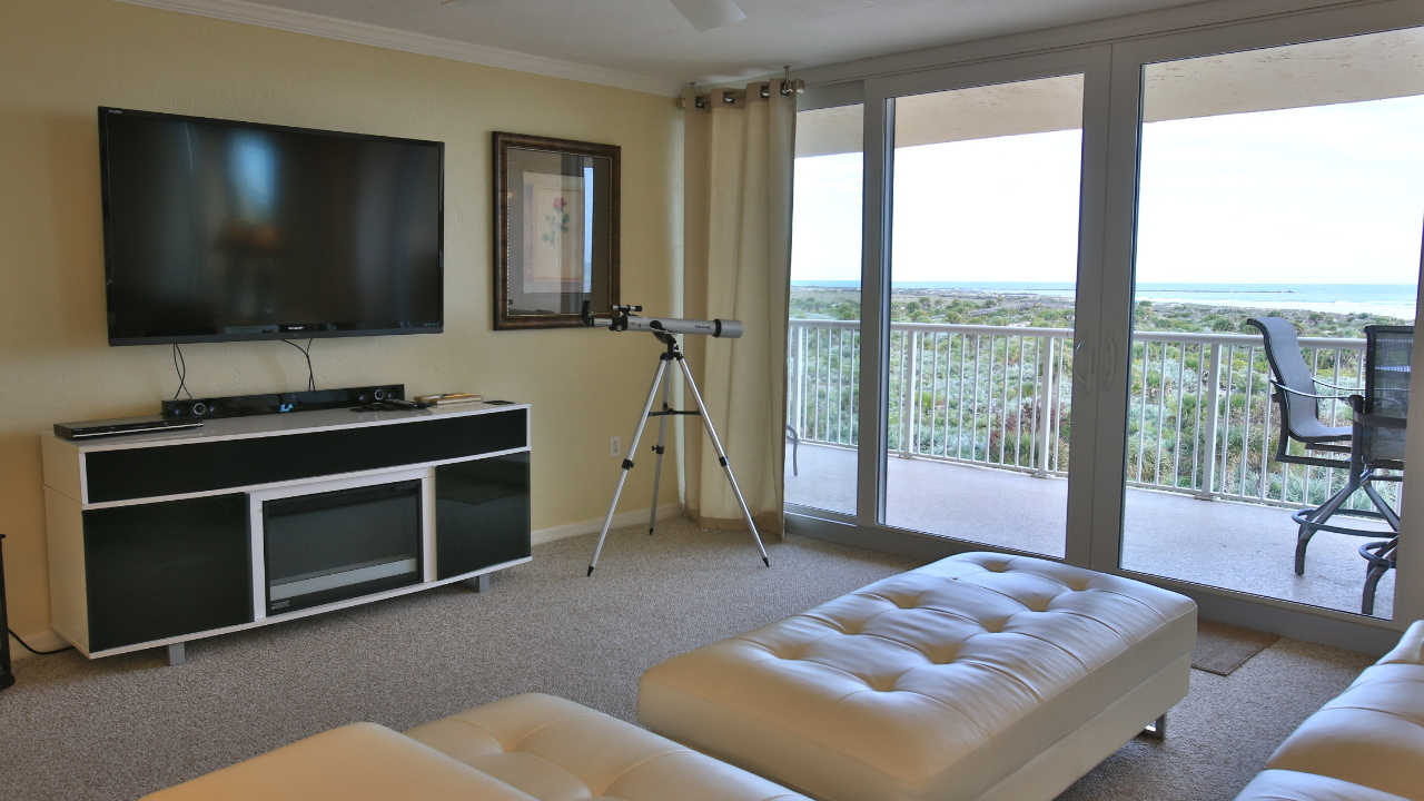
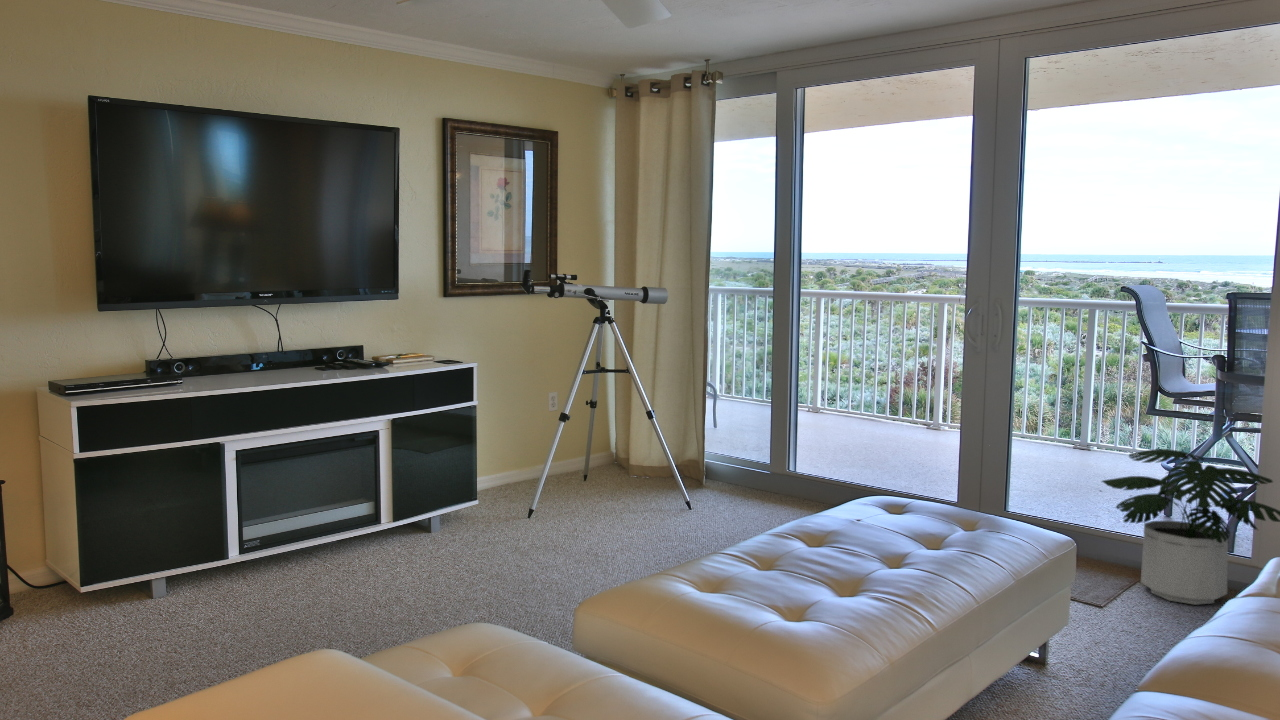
+ potted plant (1190, 527)
